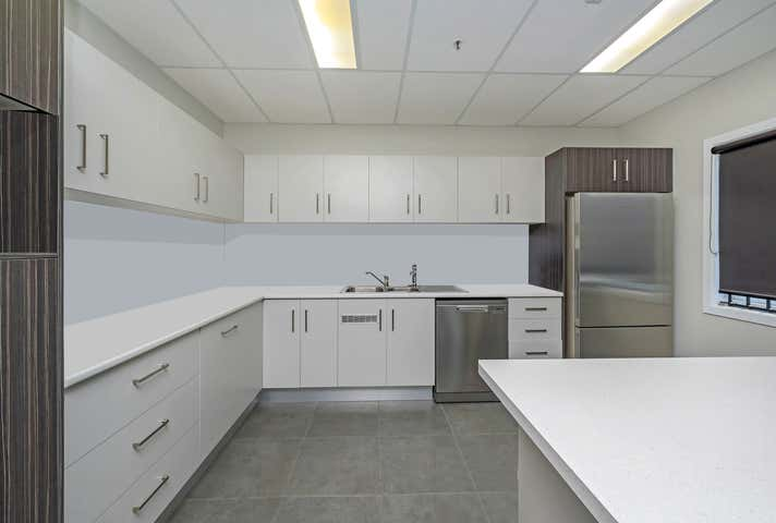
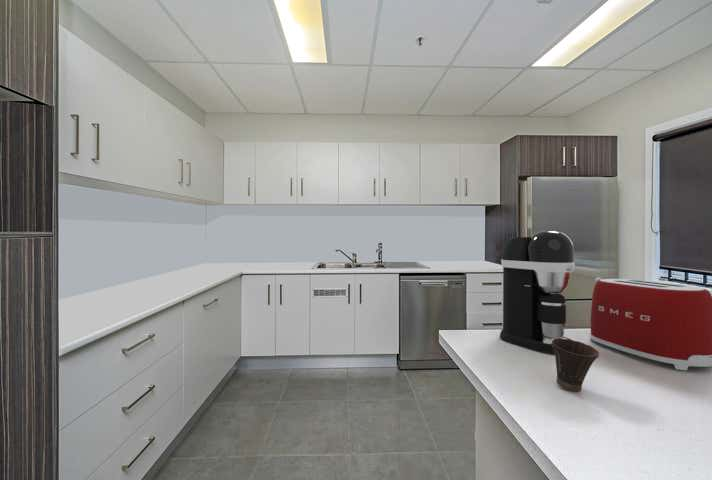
+ toaster (644, 317)
+ cup (574, 366)
+ coffee maker (535, 287)
